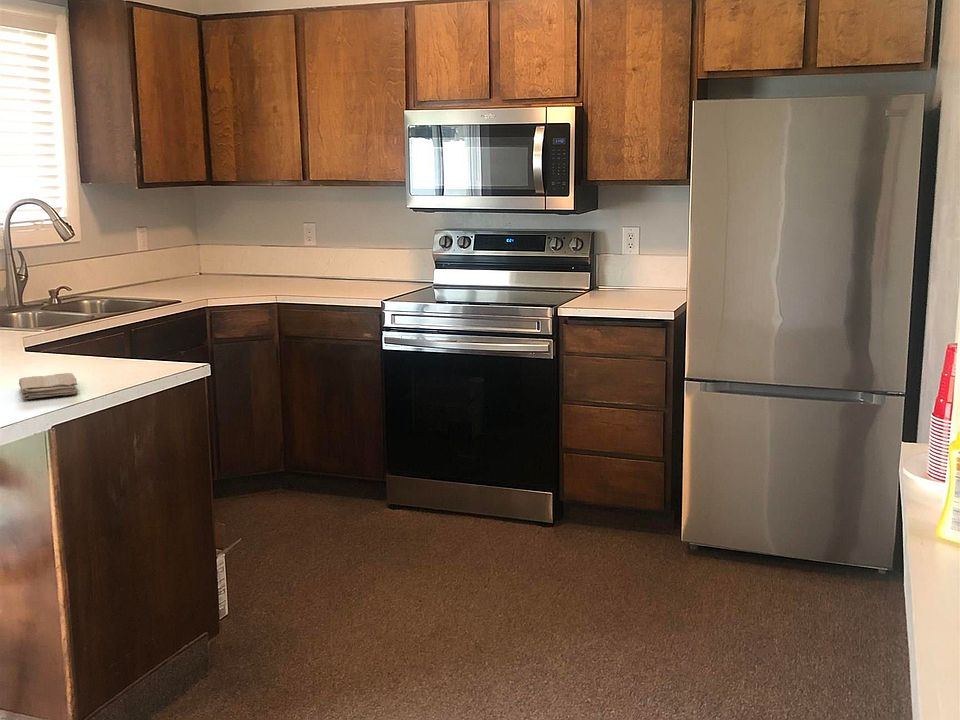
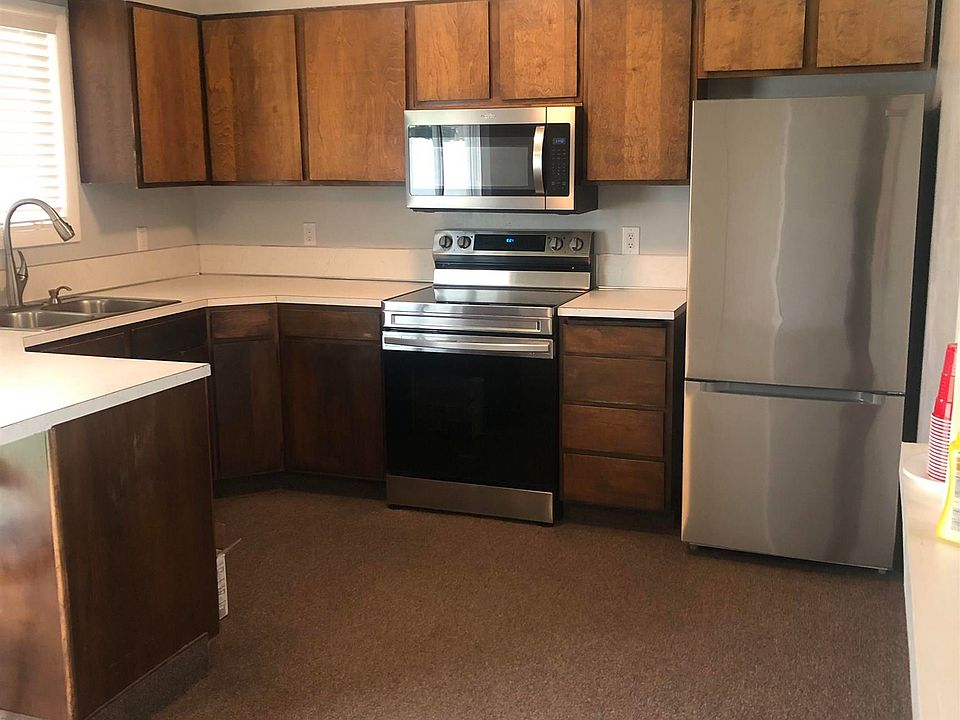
- washcloth (47, 384)
